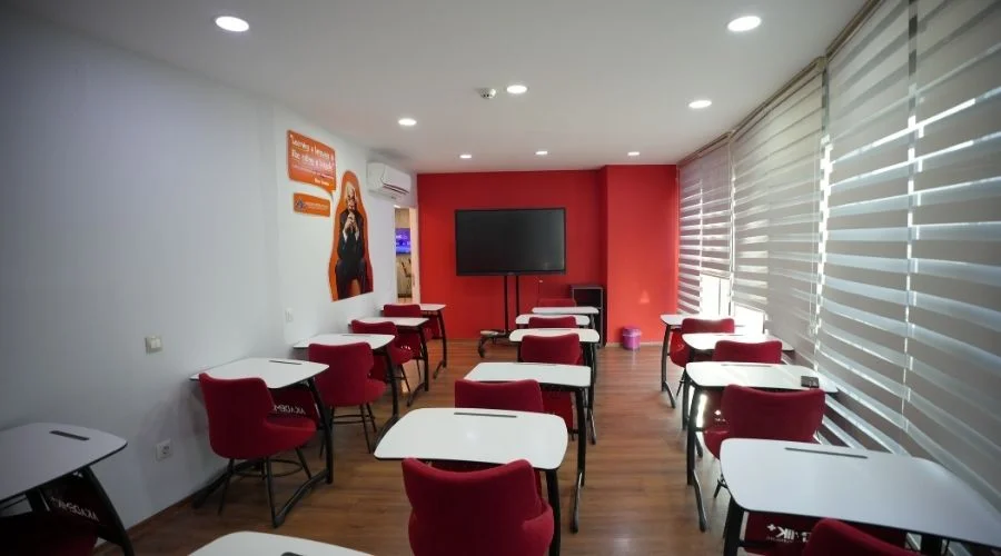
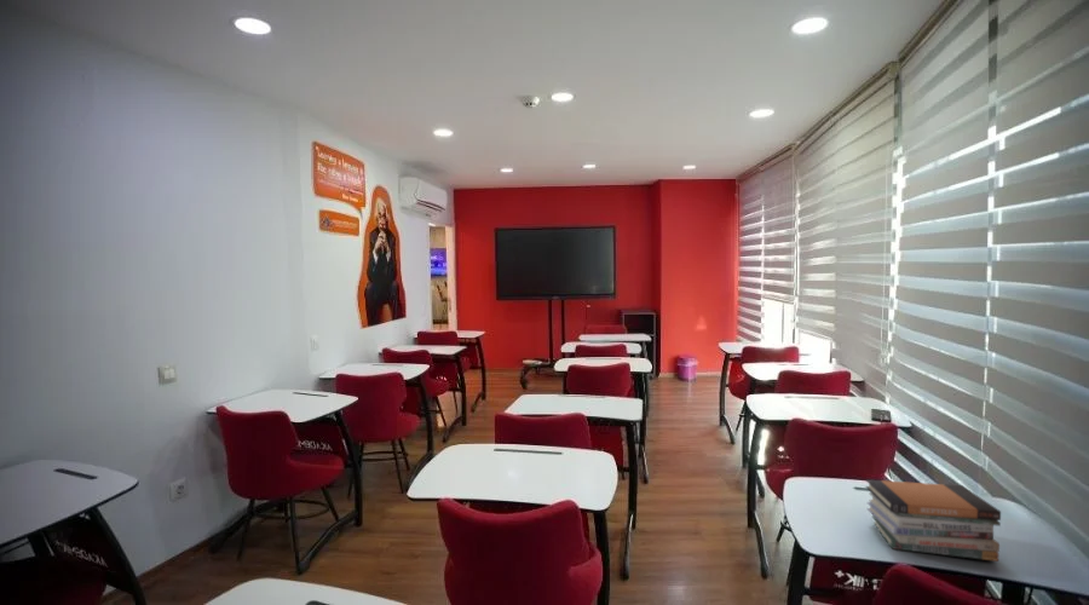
+ book stack (928, 517)
